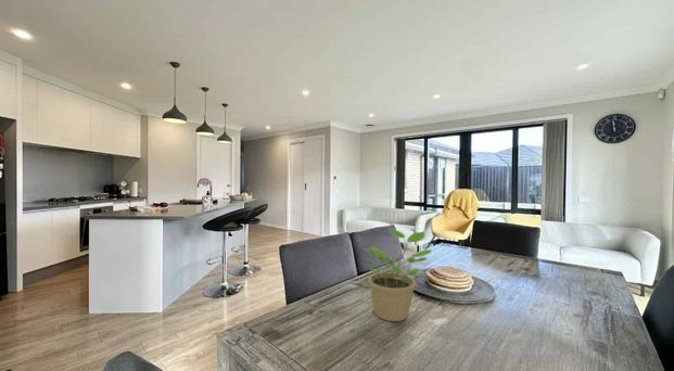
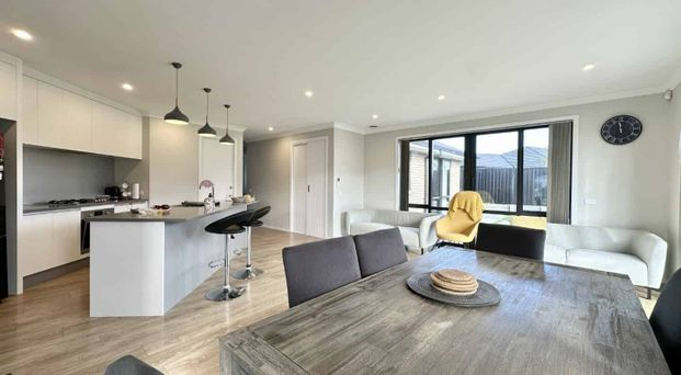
- potted plant (394, 274)
